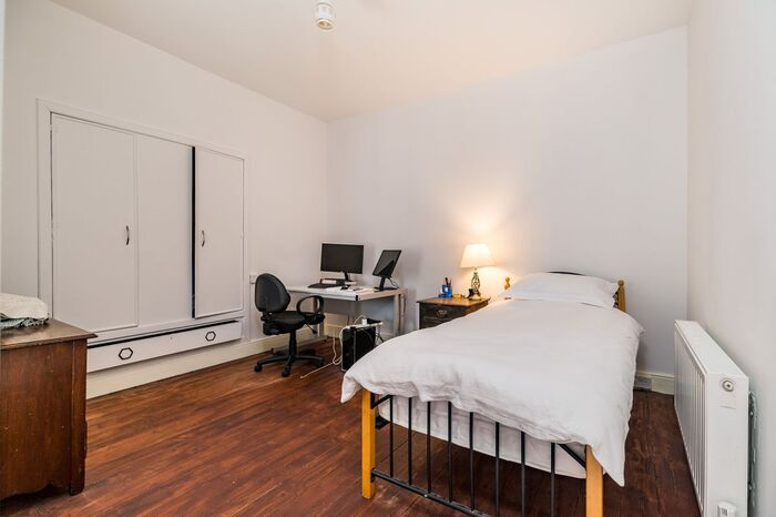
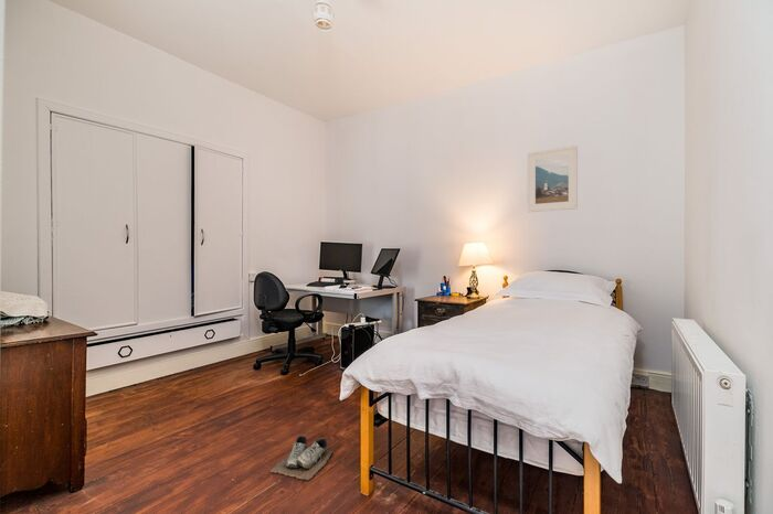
+ shoe (303, 451)
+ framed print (551, 180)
